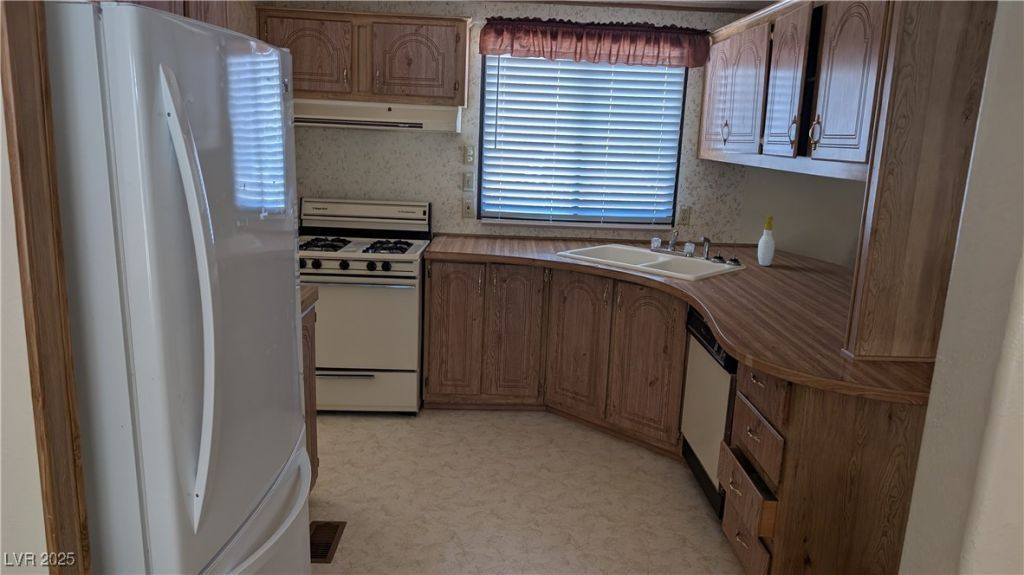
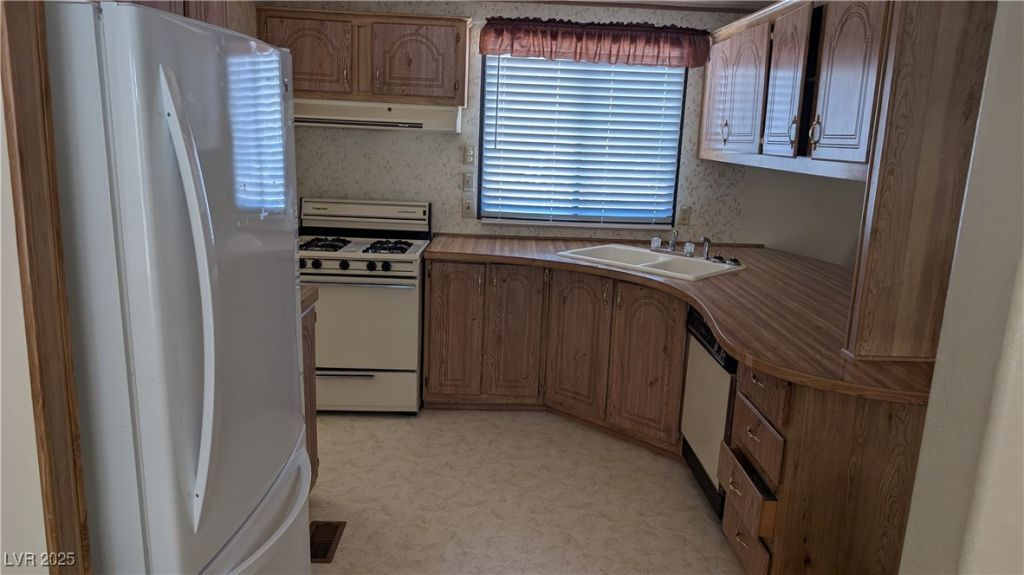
- soap bottle (766, 240)
